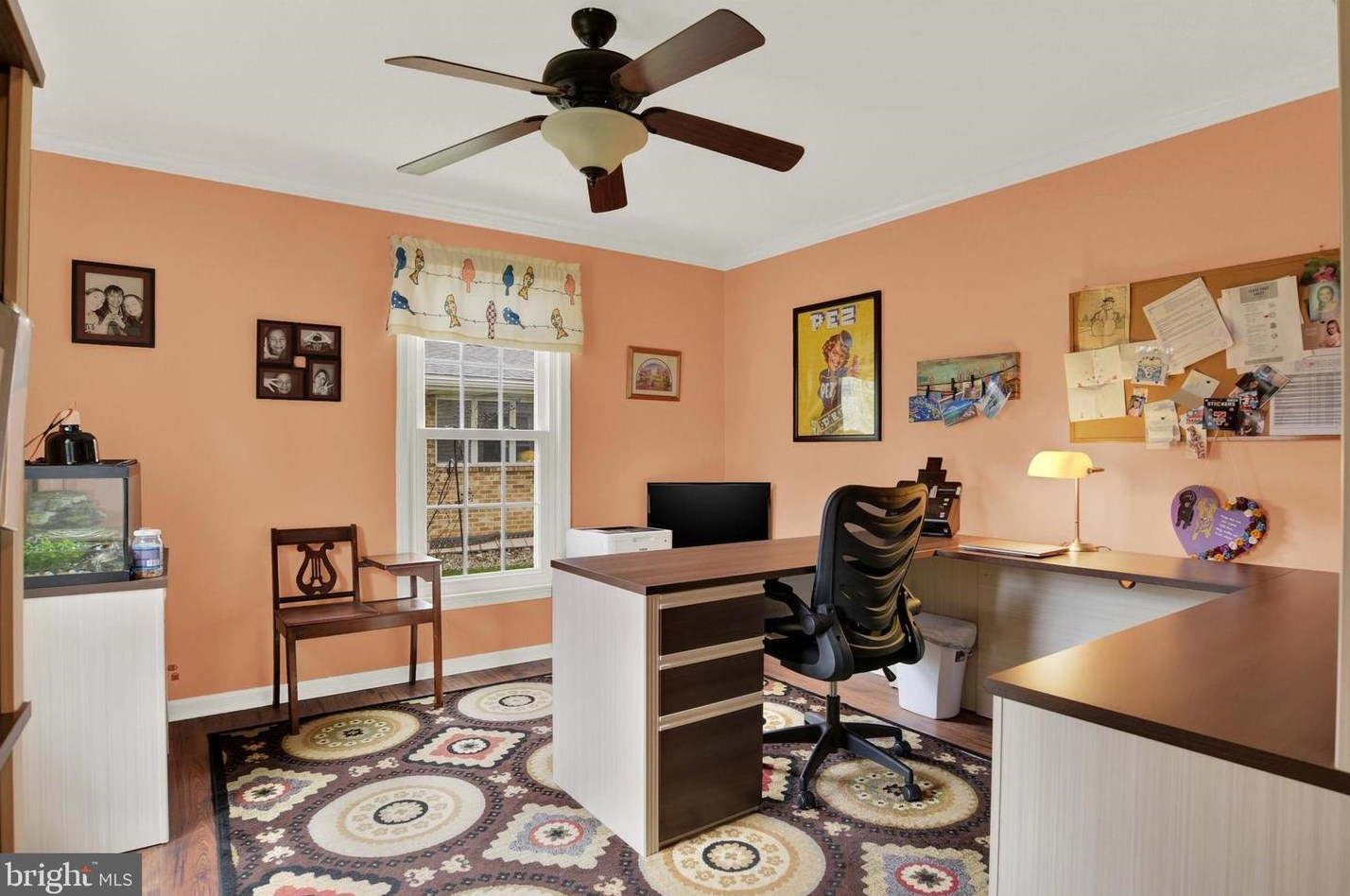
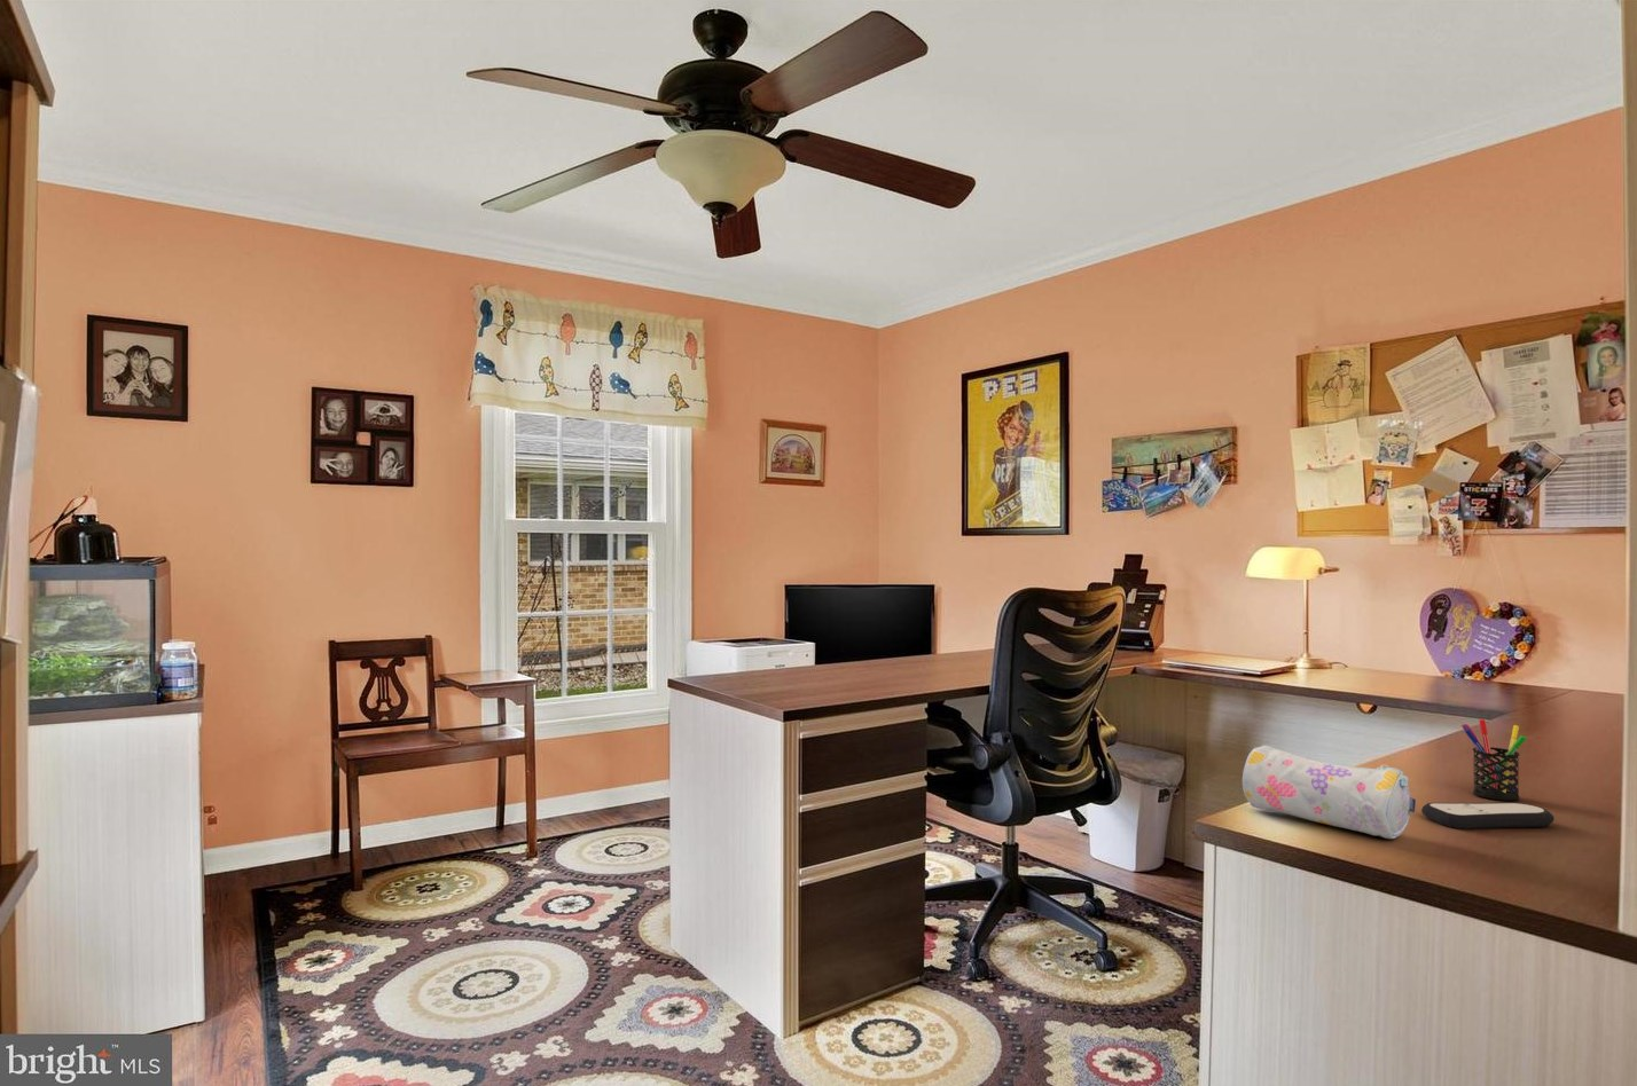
+ remote control (1488, 813)
+ pencil case (1323, 789)
+ pen holder (1499, 759)
